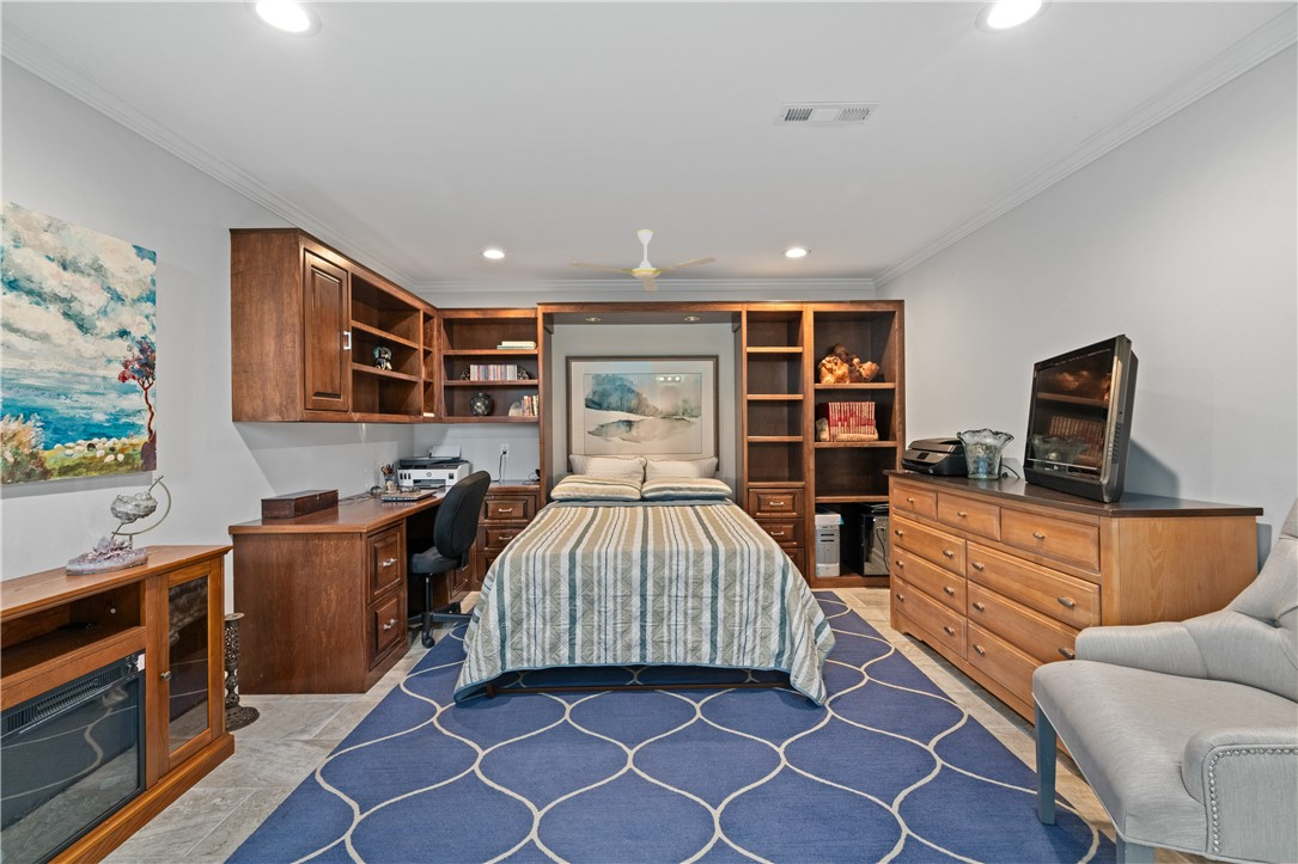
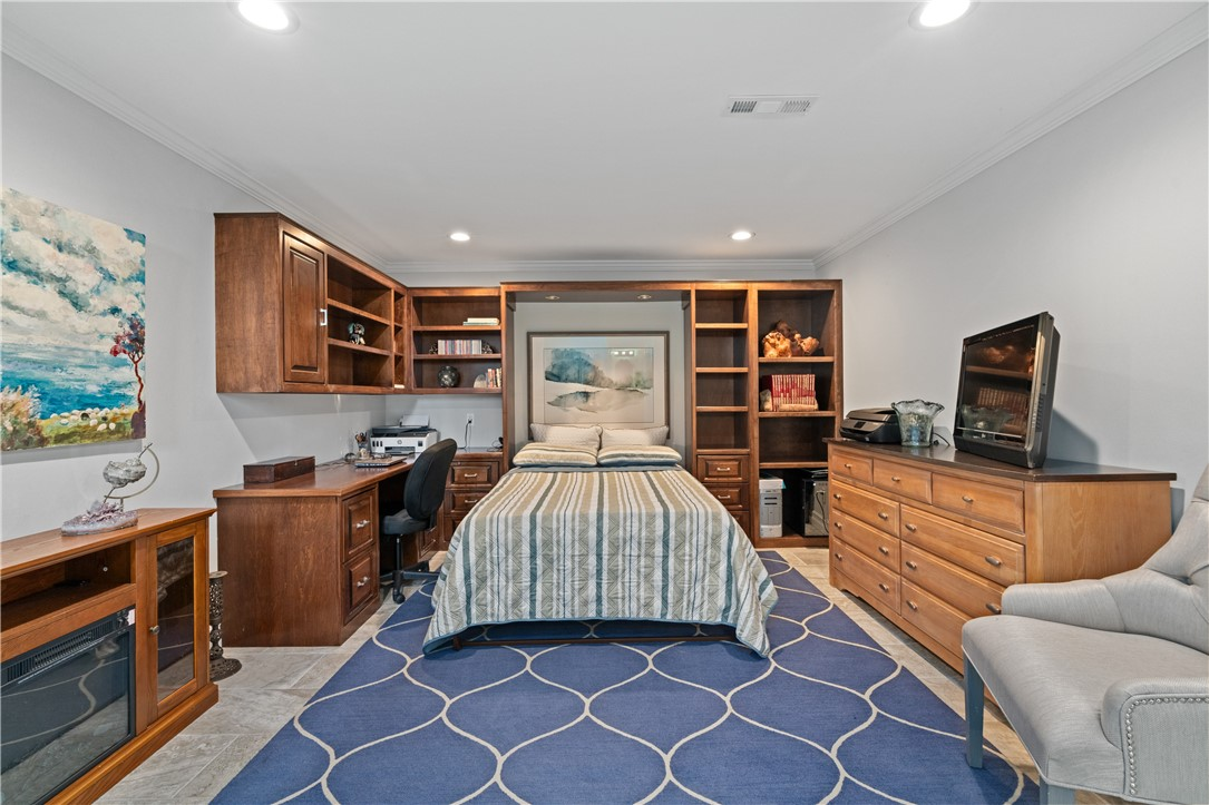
- ceiling fan (642, 261)
